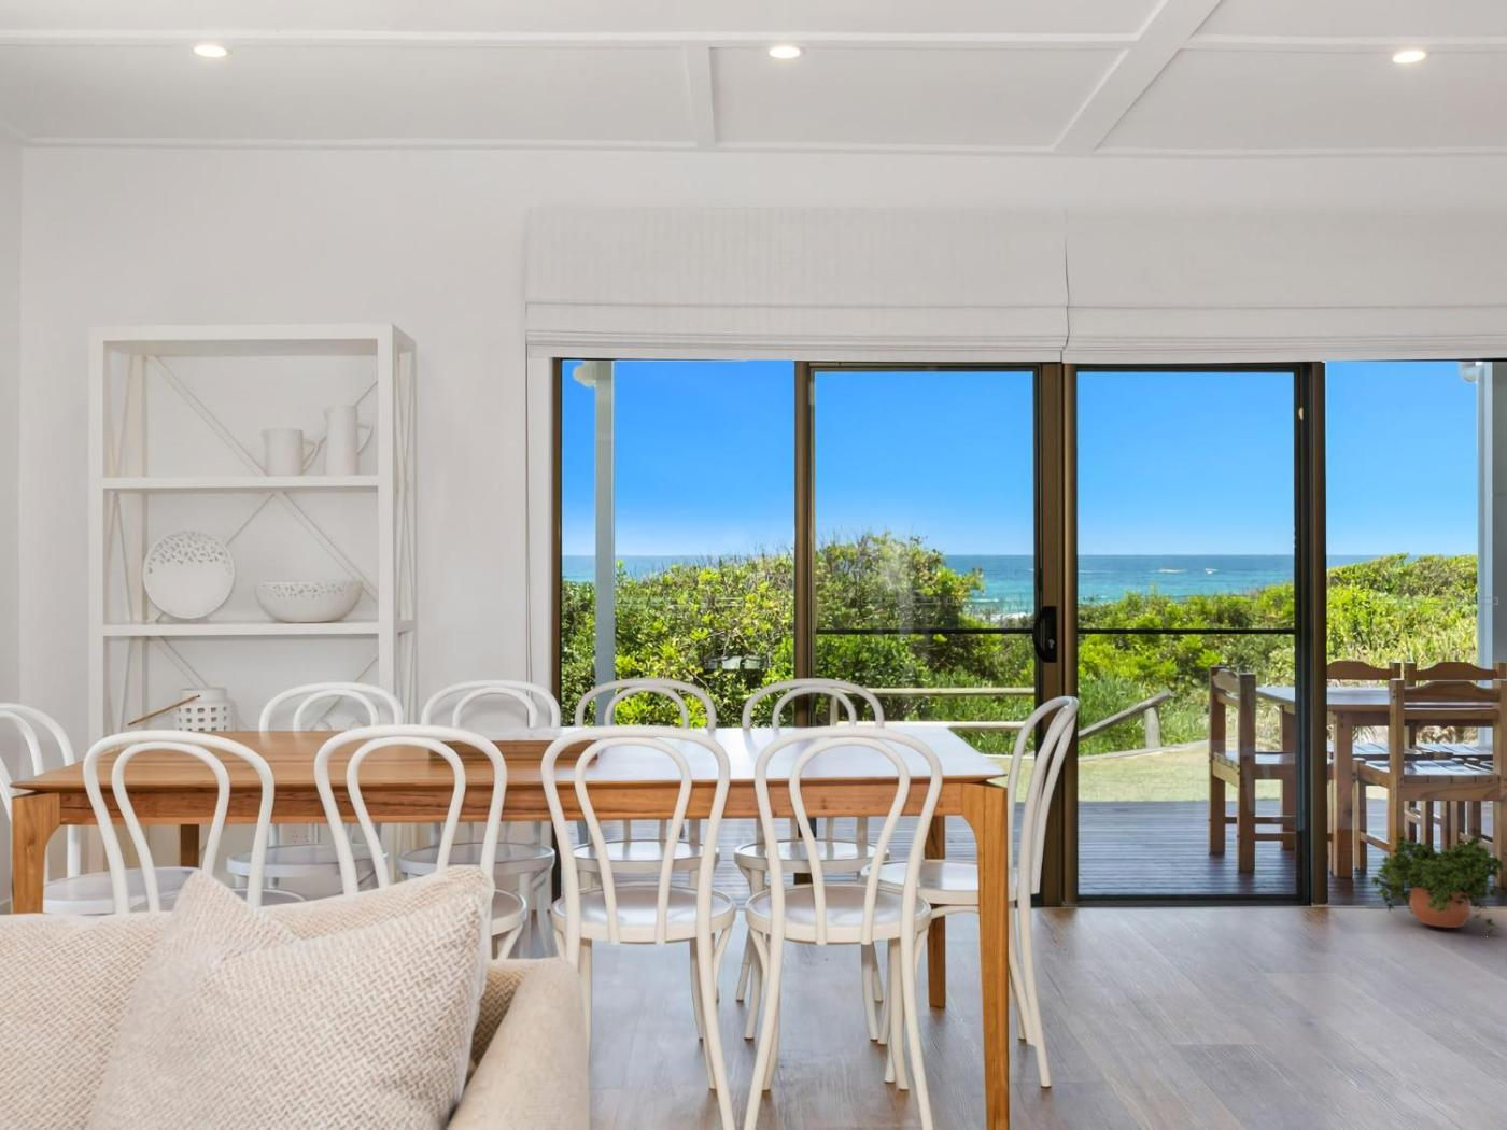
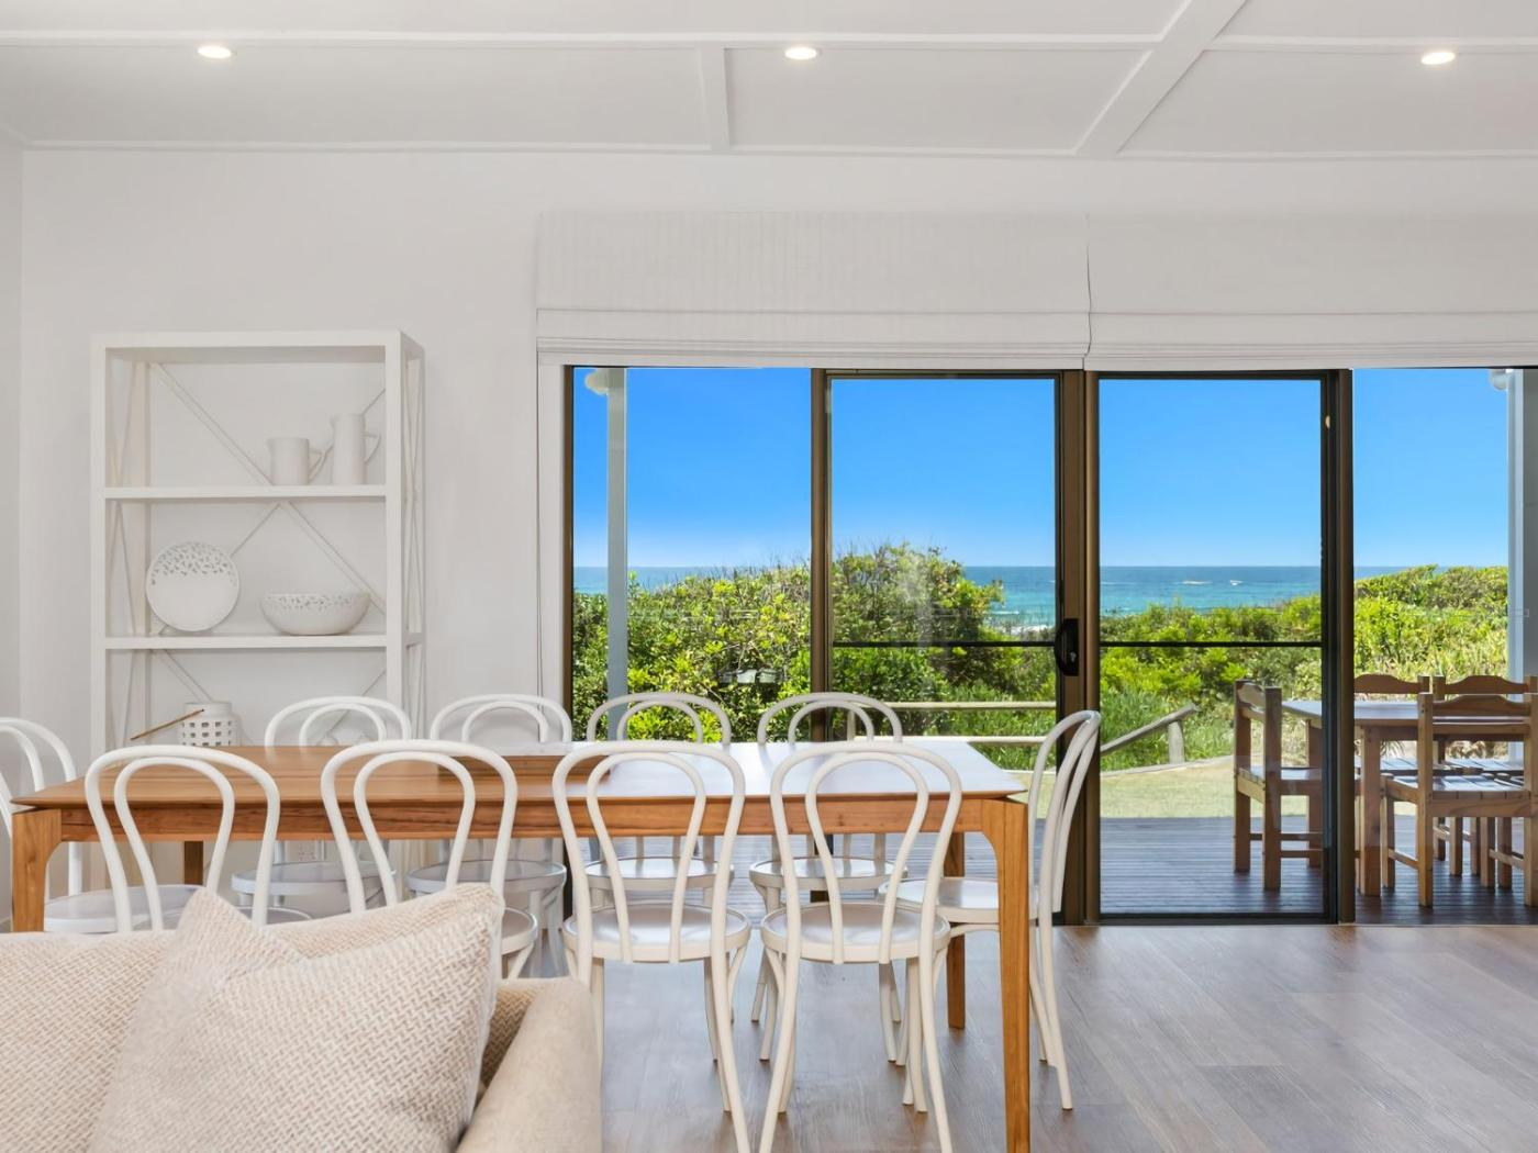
- potted plant (1436, 882)
